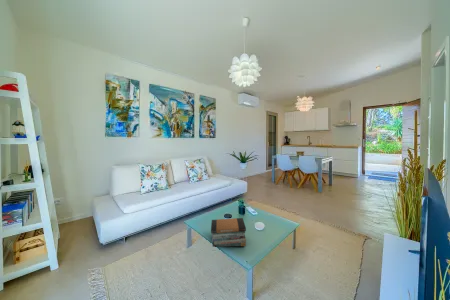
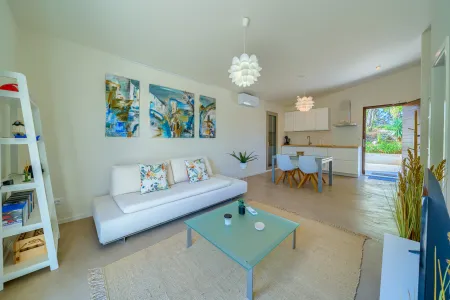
- book stack (228, 232)
